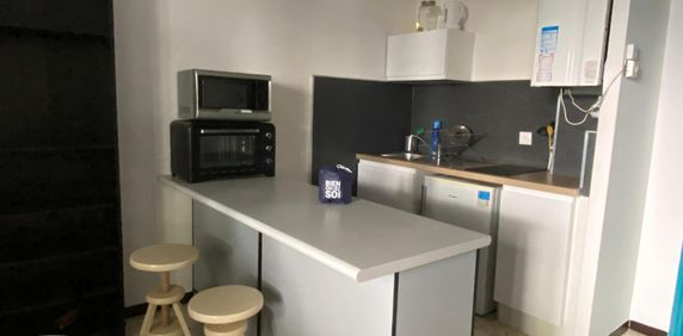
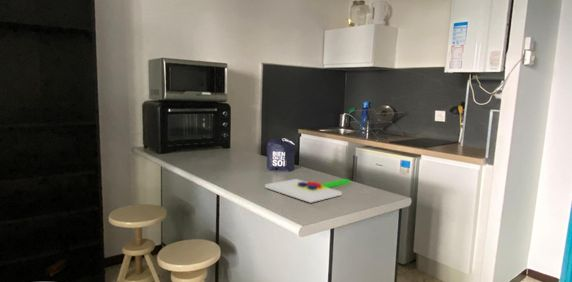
+ chopping board (318, 184)
